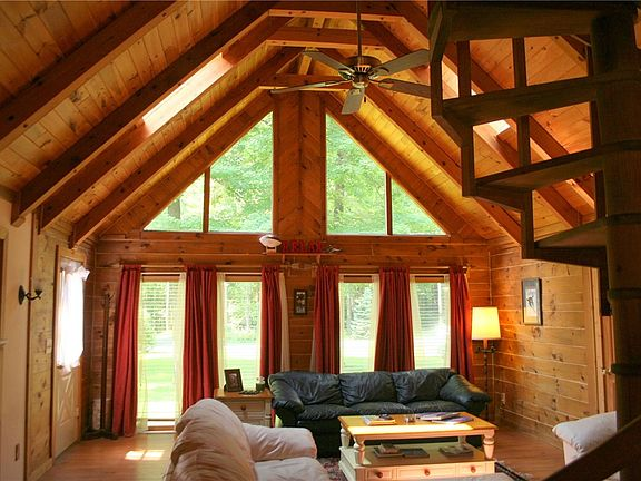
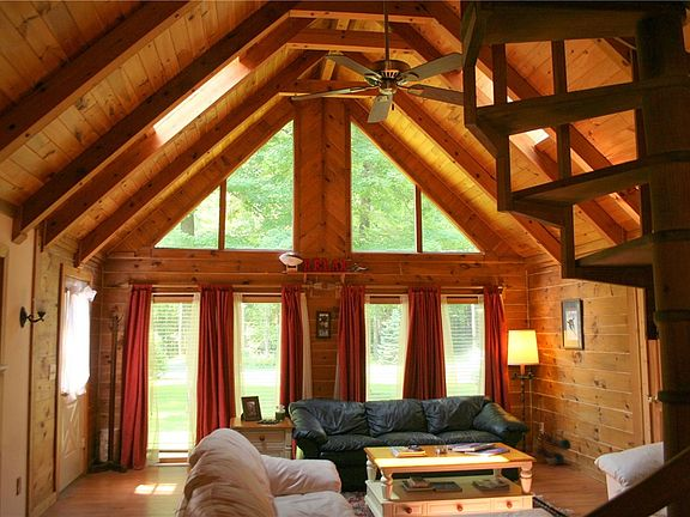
+ boots (553, 445)
